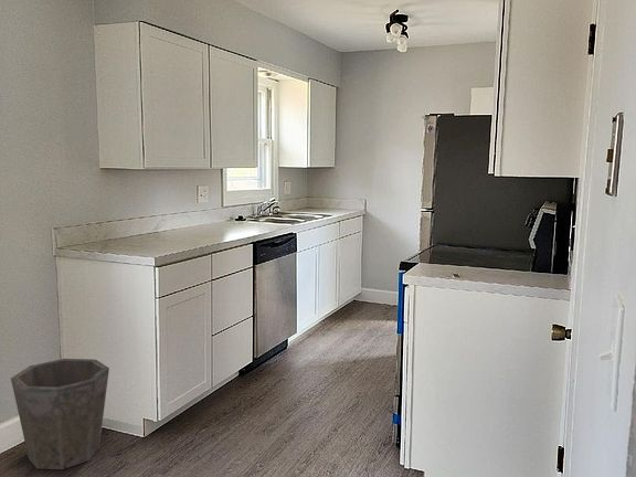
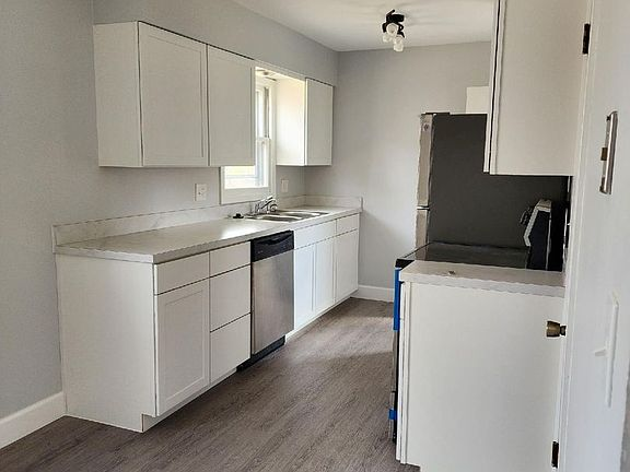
- waste bin (63, 413)
